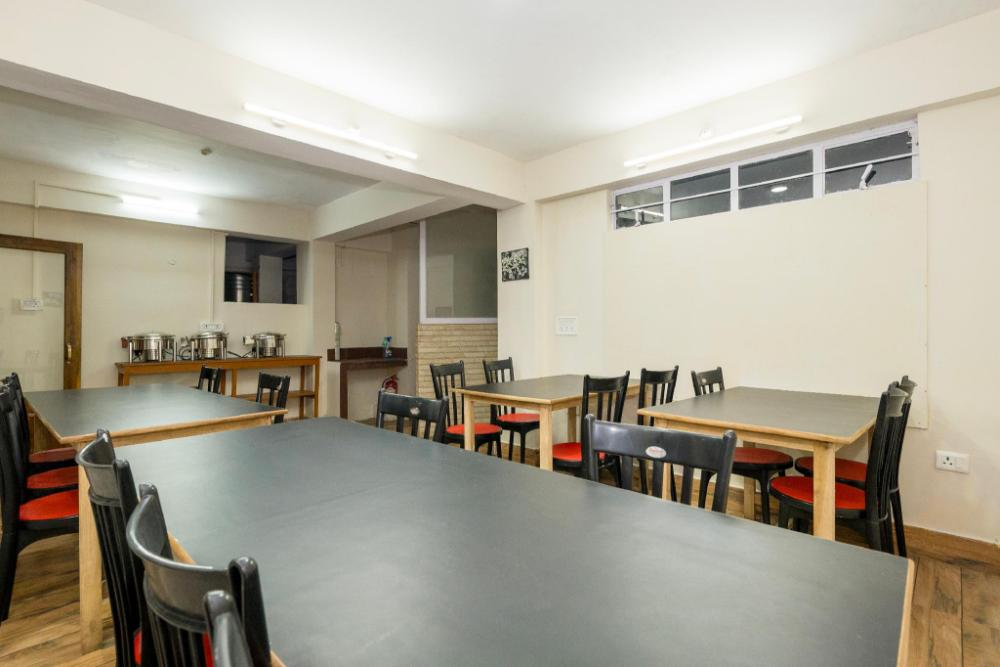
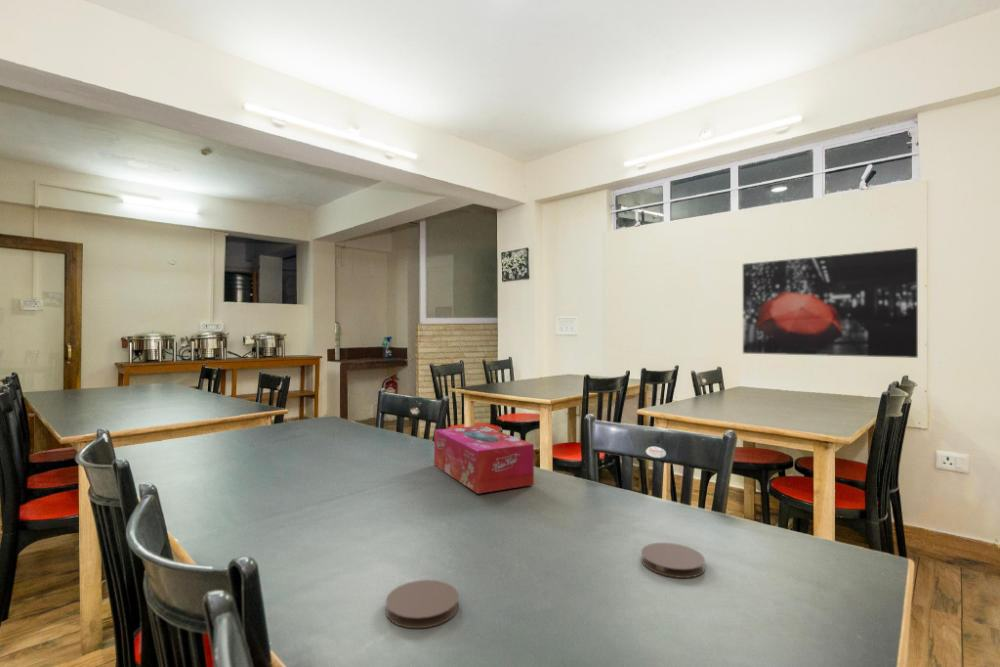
+ wall art (821, 306)
+ coaster (672, 559)
+ tissue box (480, 455)
+ coaster (422, 602)
